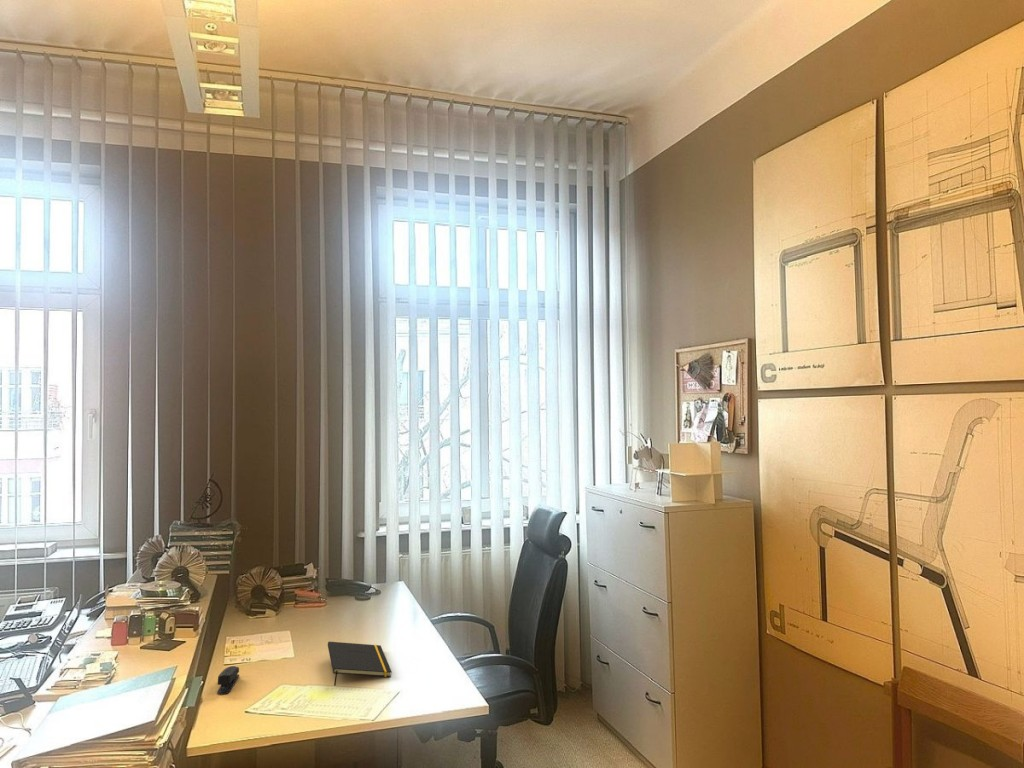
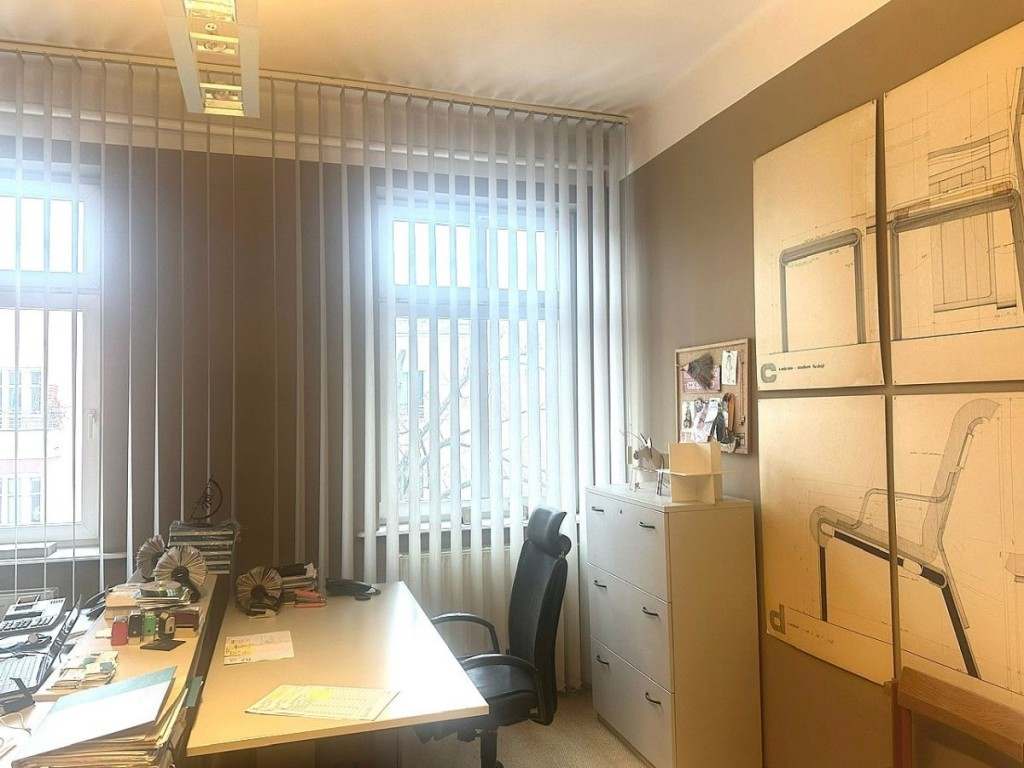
- notepad (358, 658)
- stapler (228, 675)
